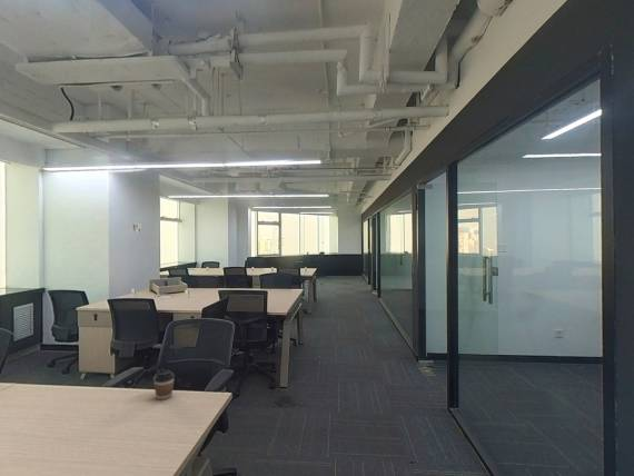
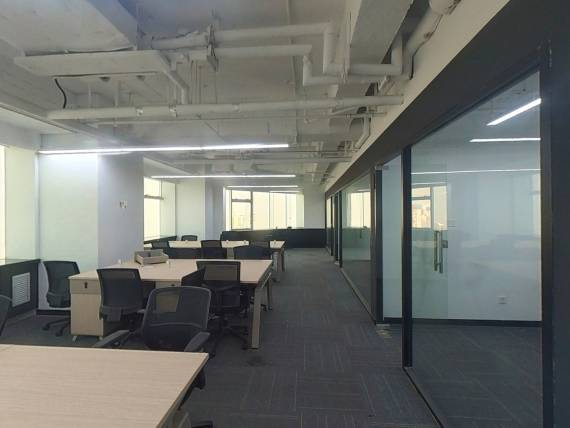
- coffee cup (164, 383)
